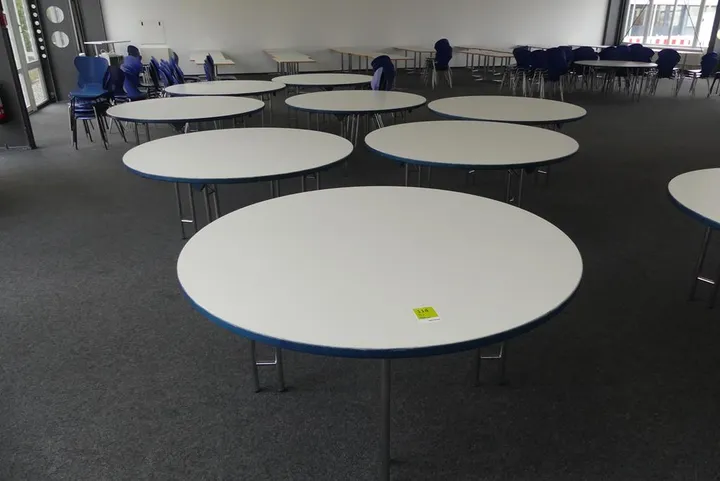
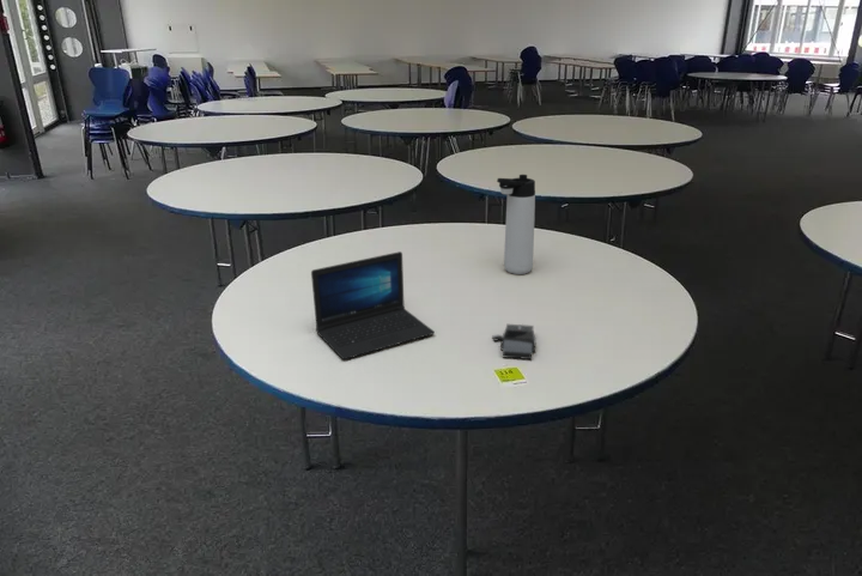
+ computer mouse (512, 338)
+ thermos bottle (514, 225)
+ laptop (372, 302)
